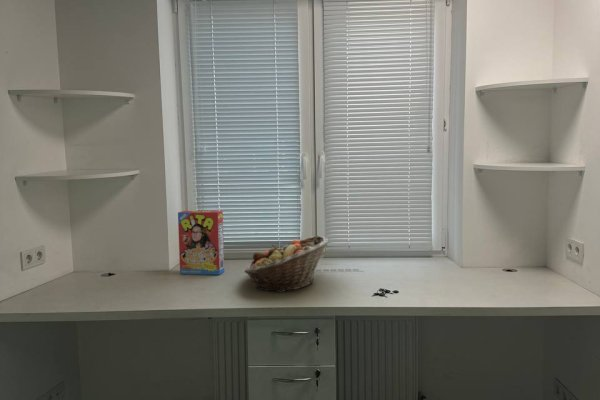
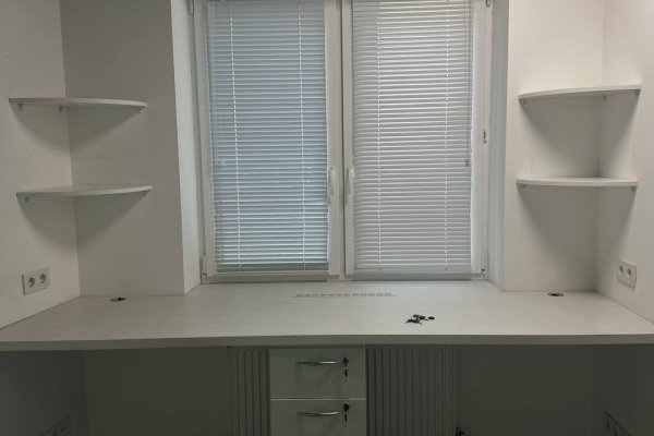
- cereal box (201, 242)
- fruit basket (287, 261)
